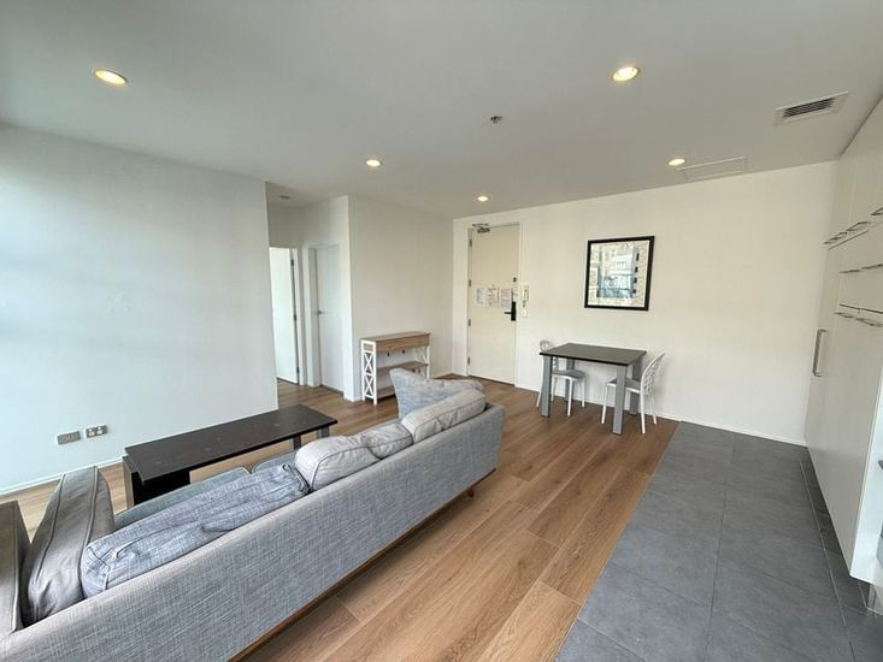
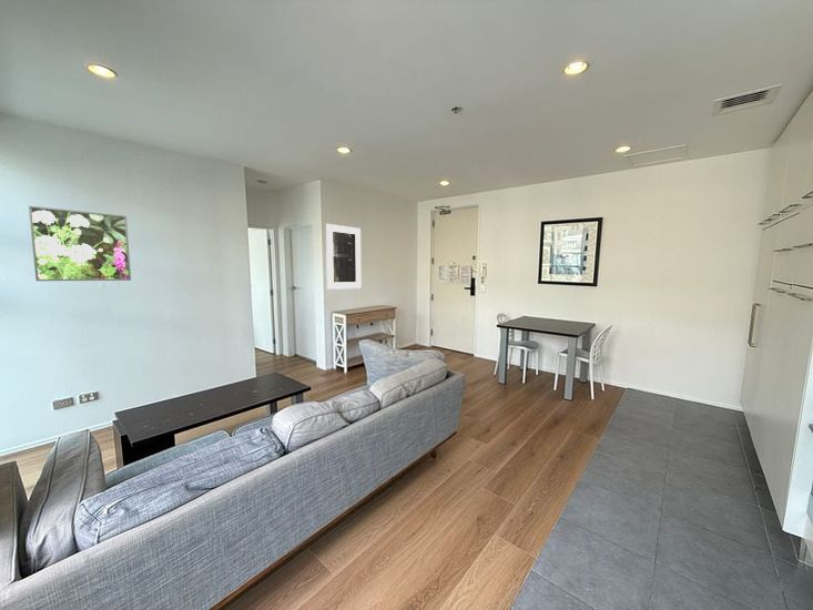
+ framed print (344, 257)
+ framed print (83, 246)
